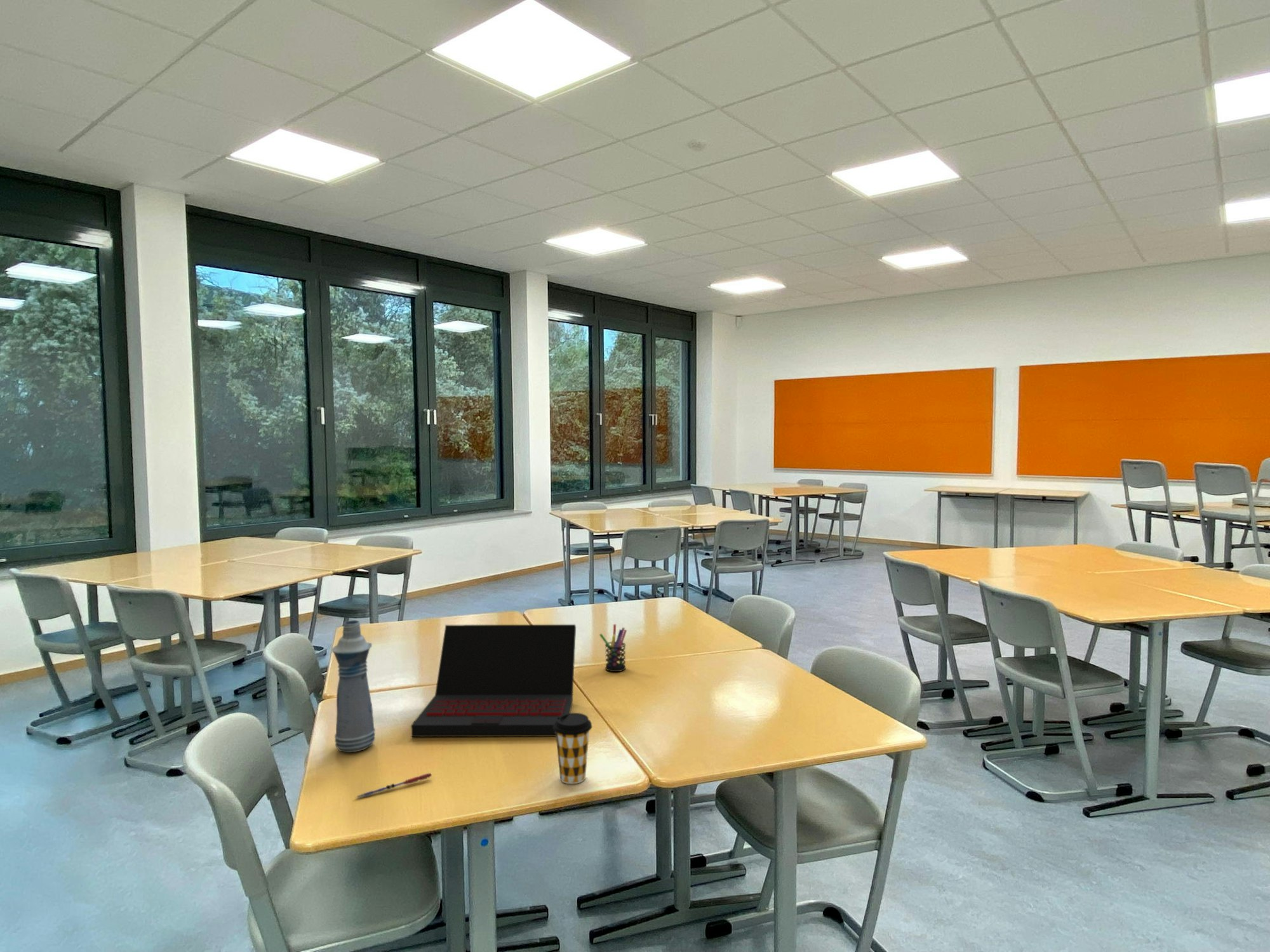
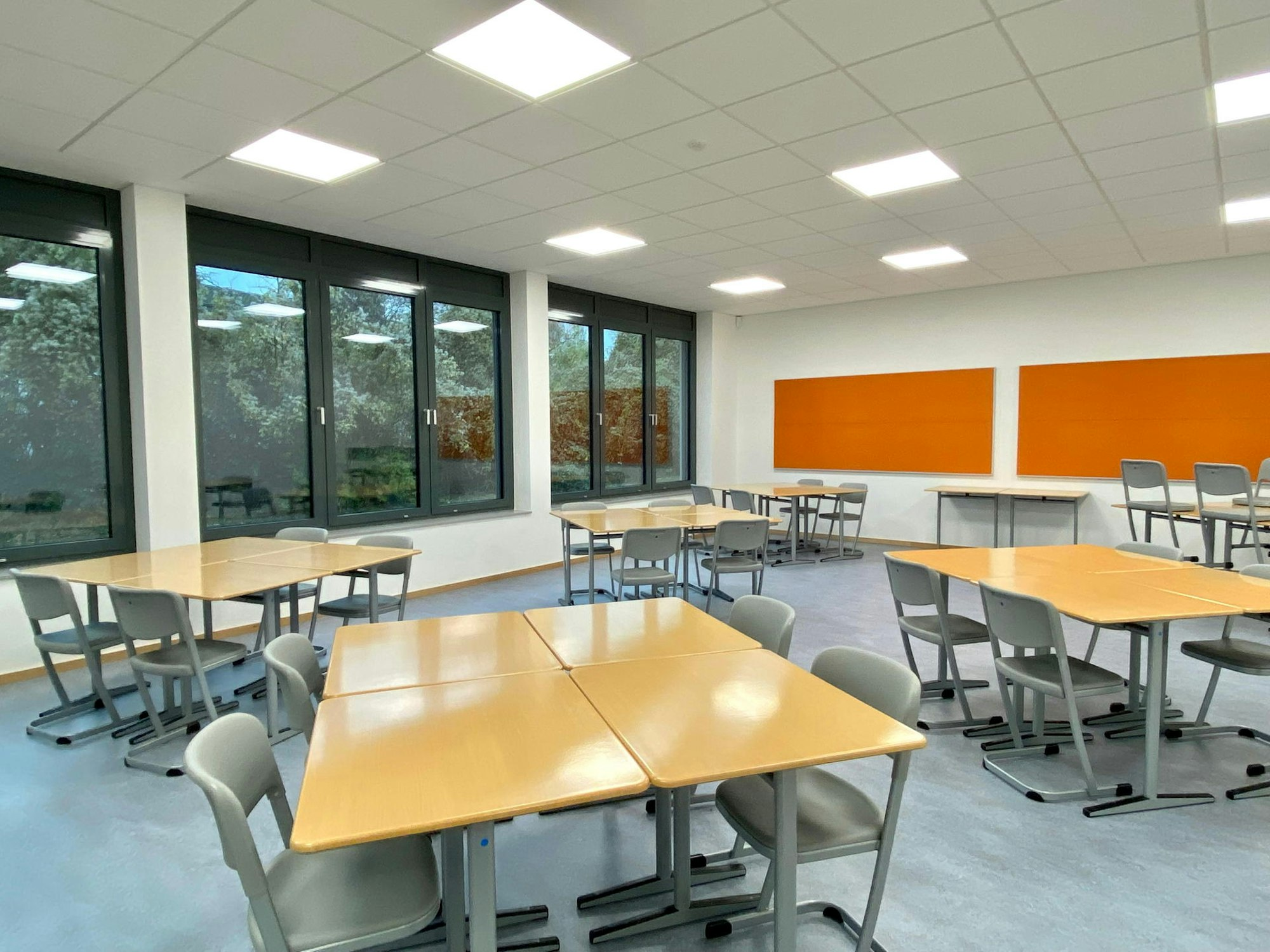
- laptop (500, 675)
- pen holder (613, 647)
- pen (395, 784)
- bottle (353, 684)
- coffee cup (573, 748)
